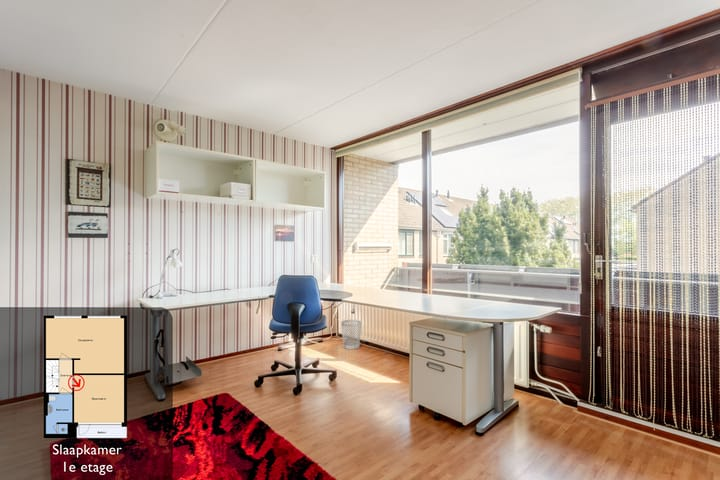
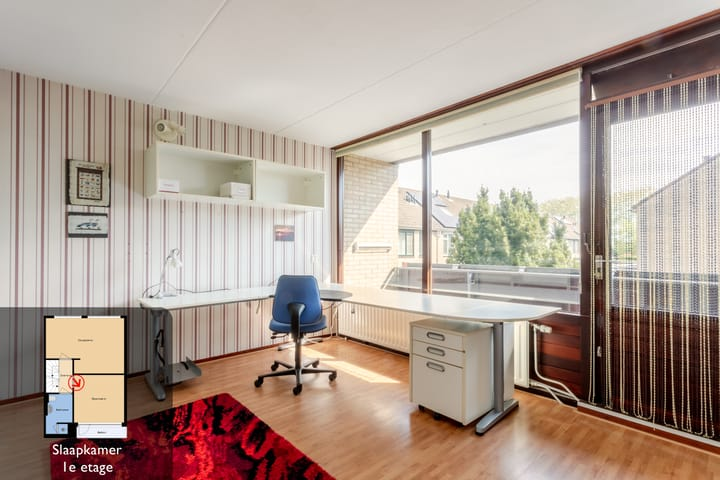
- wastebasket (351, 334)
